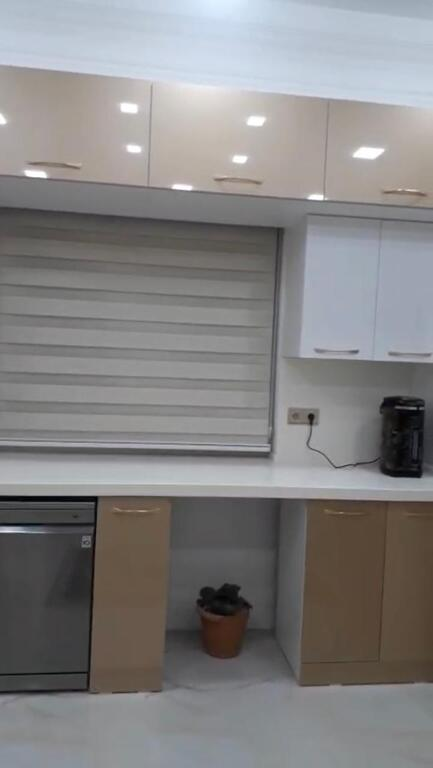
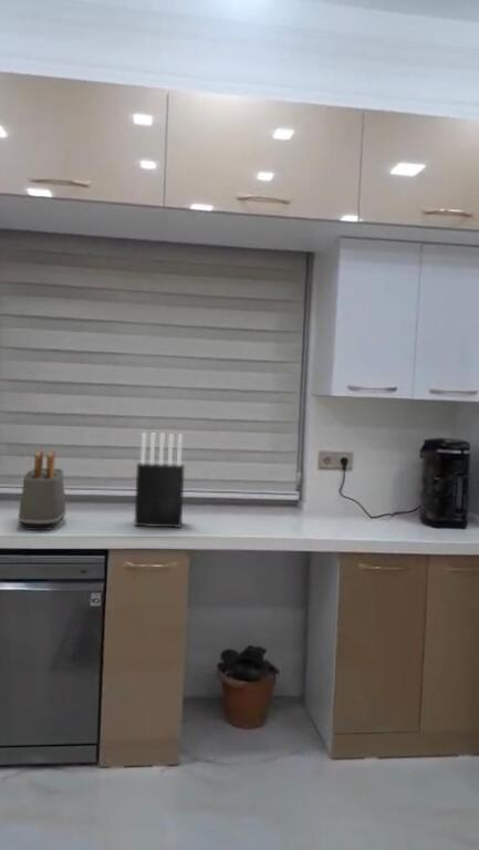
+ toaster (43, 487)
+ knife block (160, 478)
